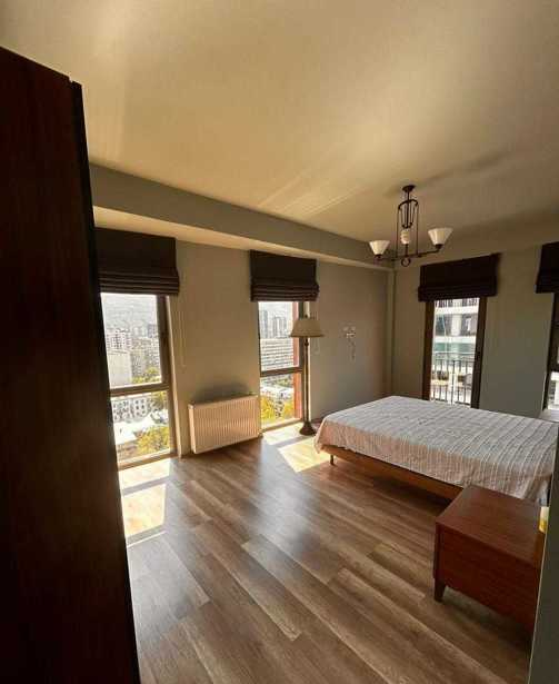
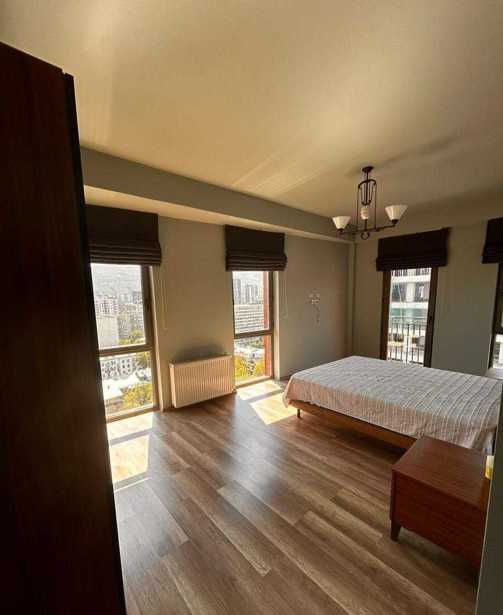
- floor lamp (307, 374)
